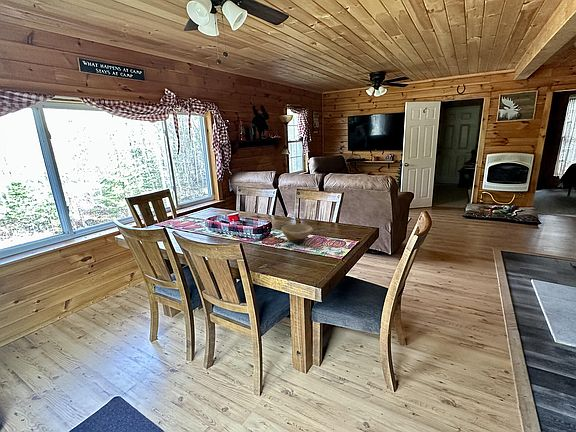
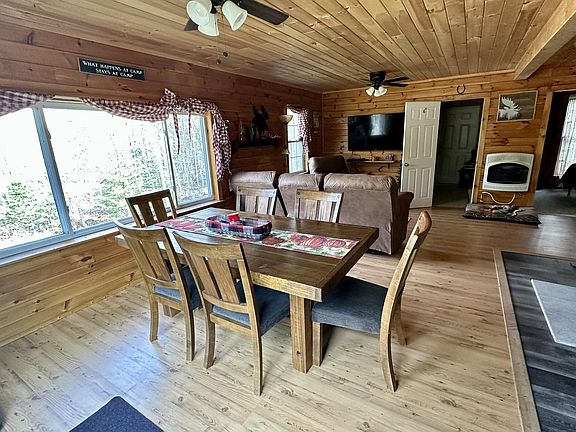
- bowl (296, 234)
